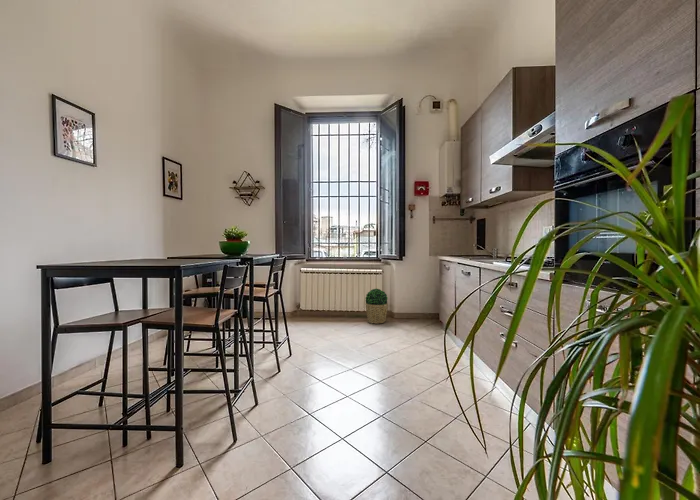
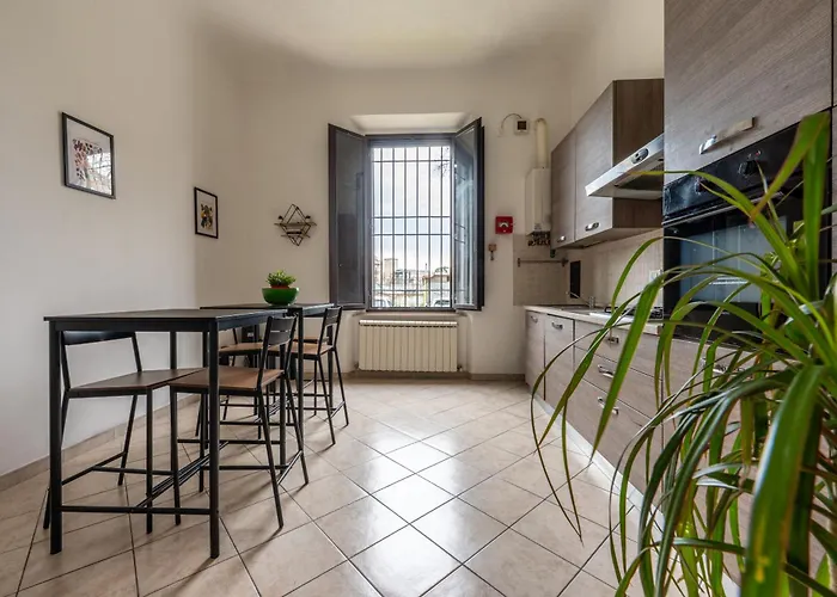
- potted plant (376, 305)
